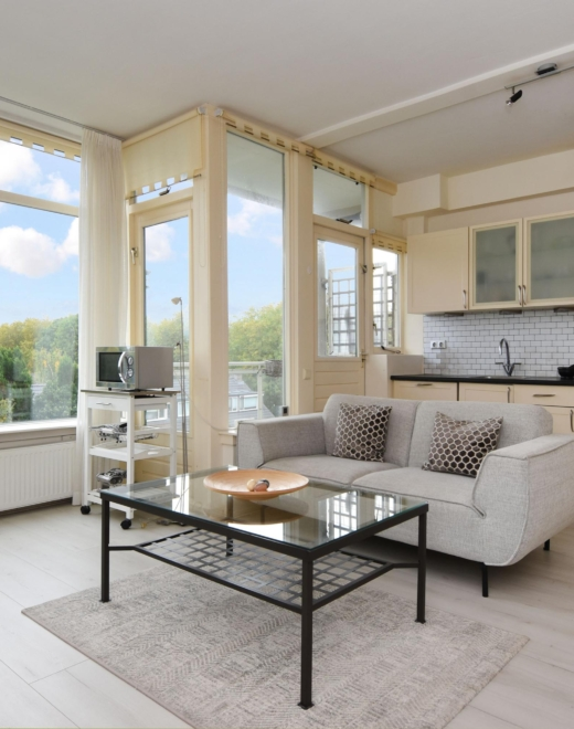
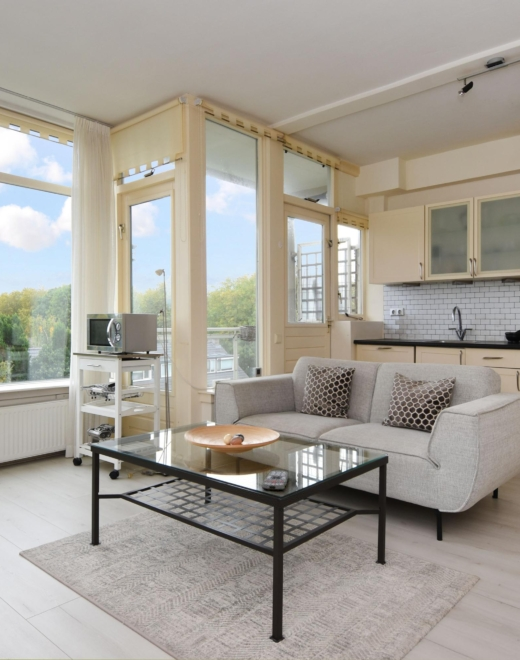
+ remote control (276, 480)
